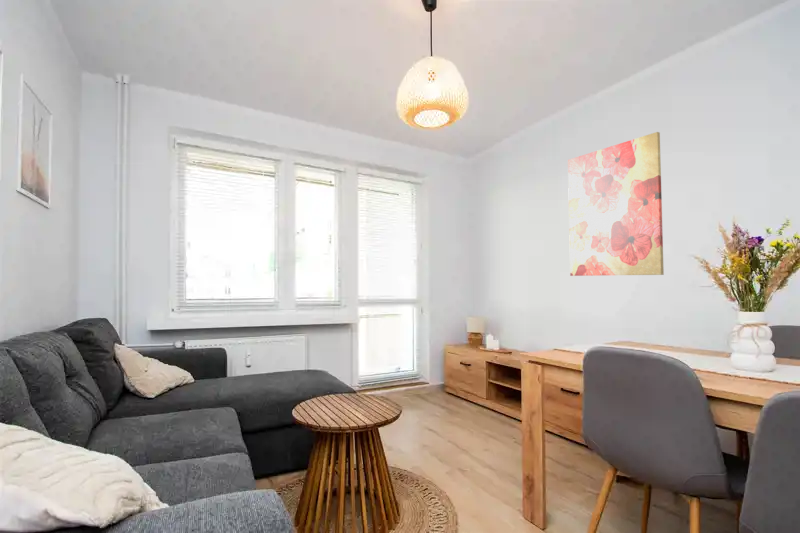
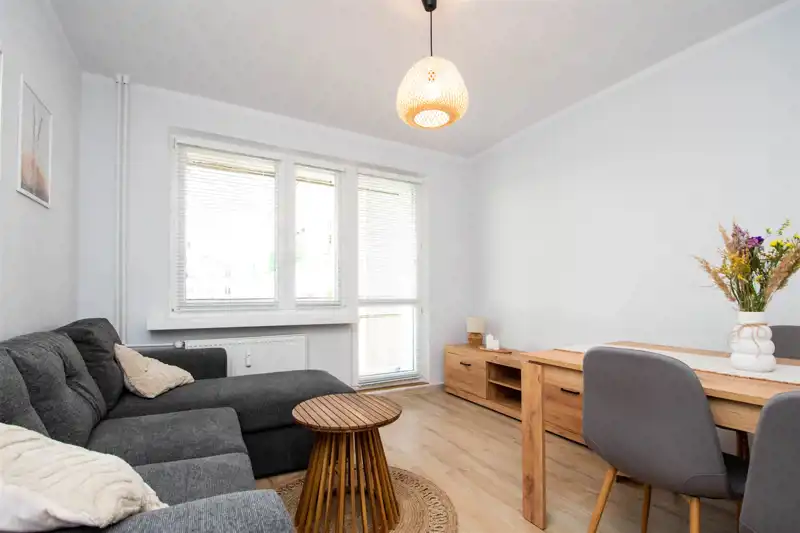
- wall art (610, 211)
